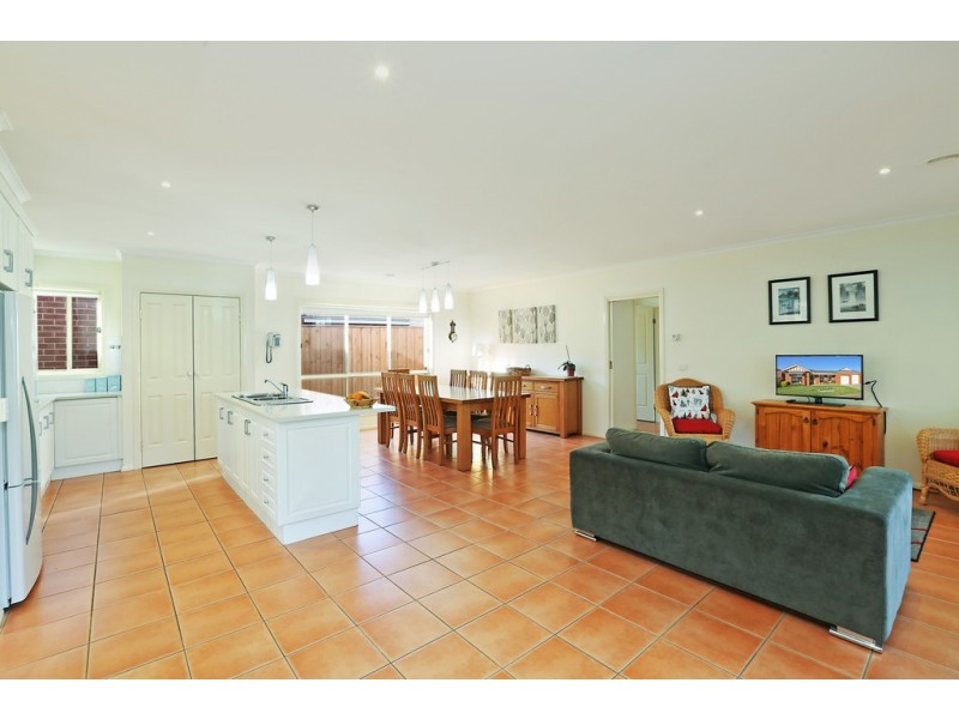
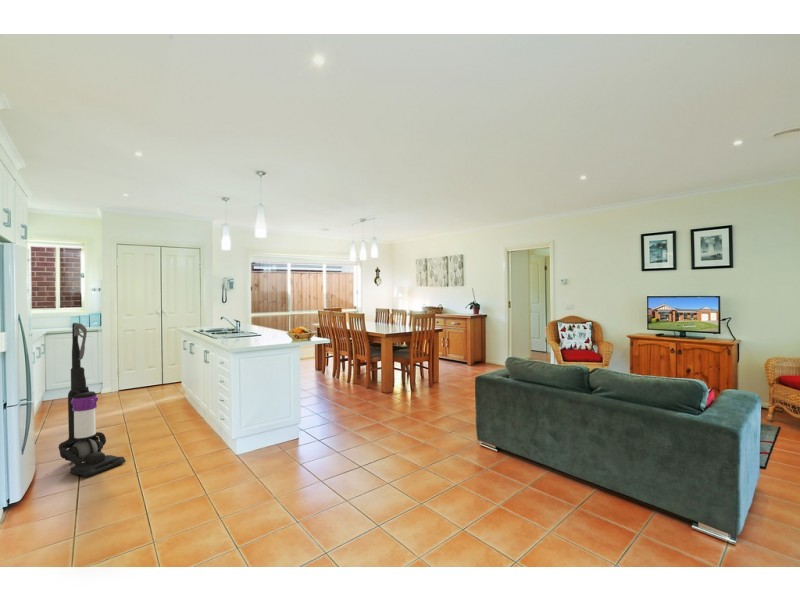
+ vacuum cleaner (87, 394)
